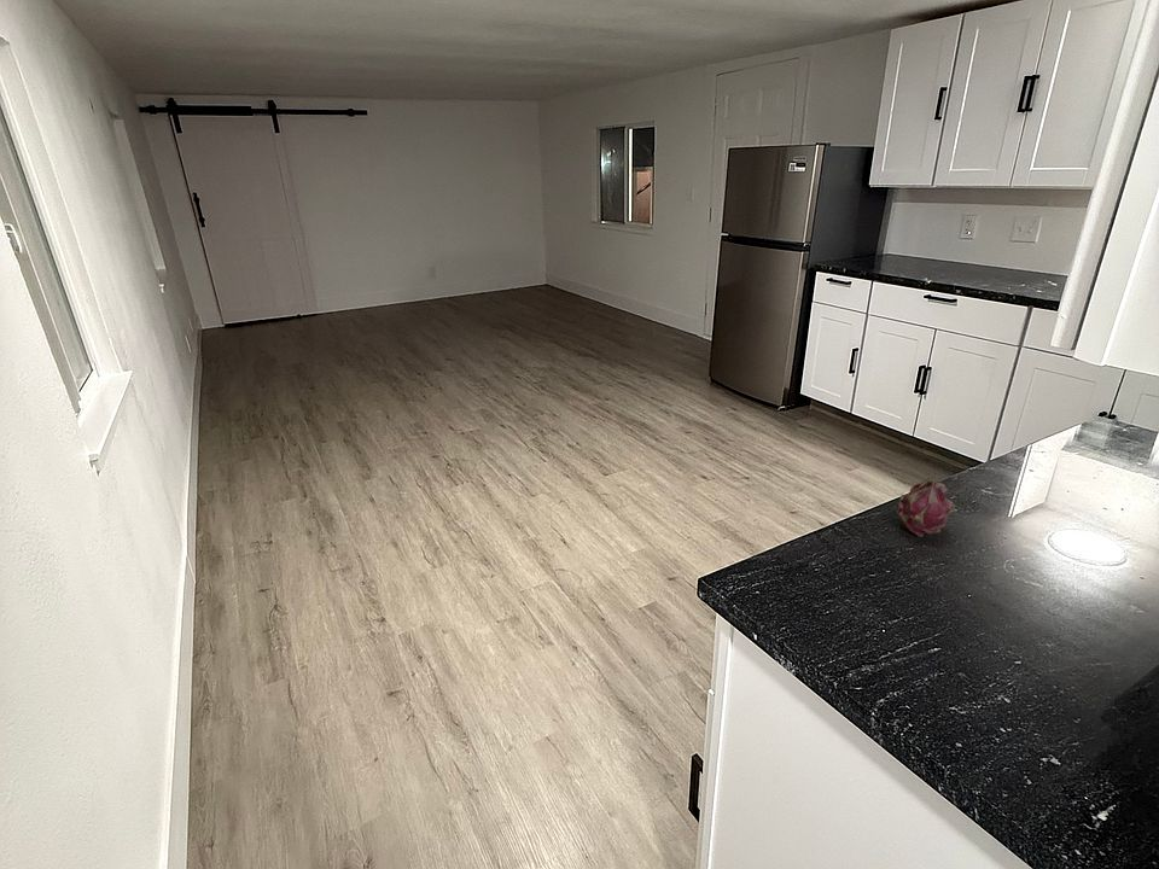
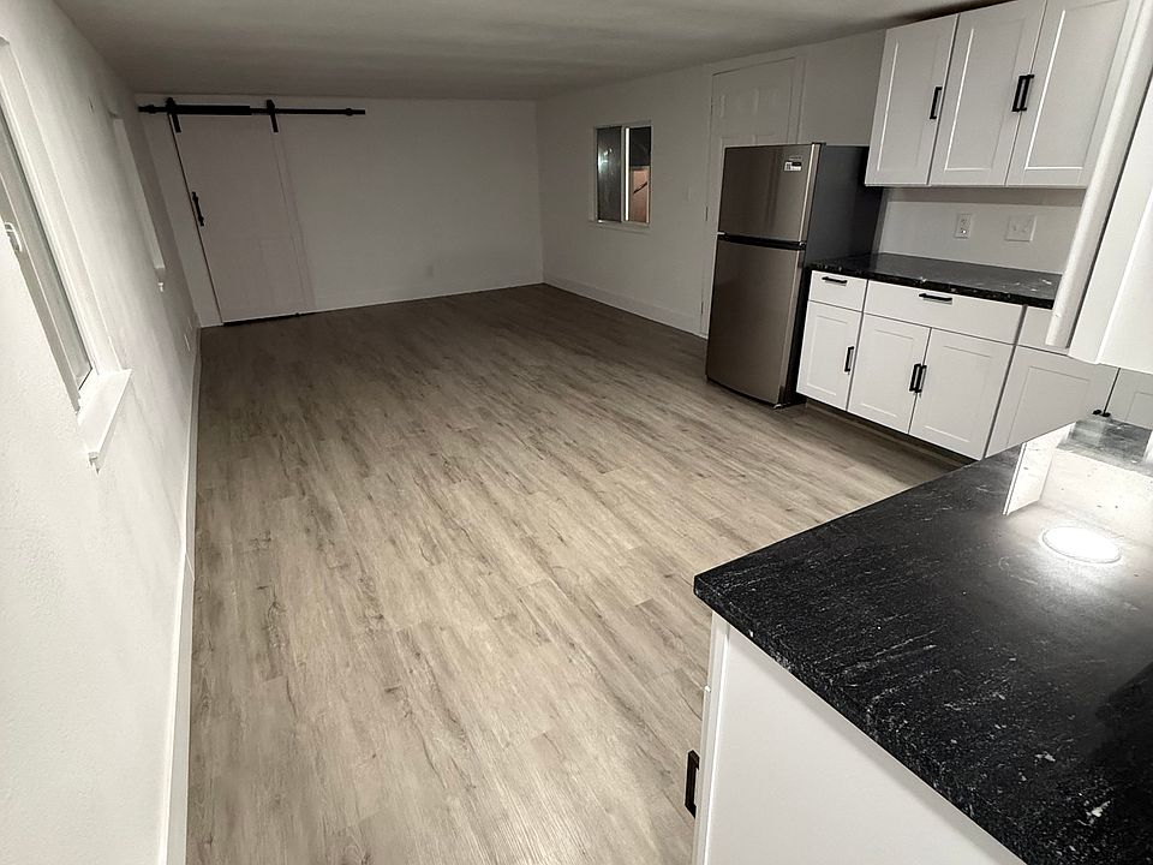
- fruit (926, 502)
